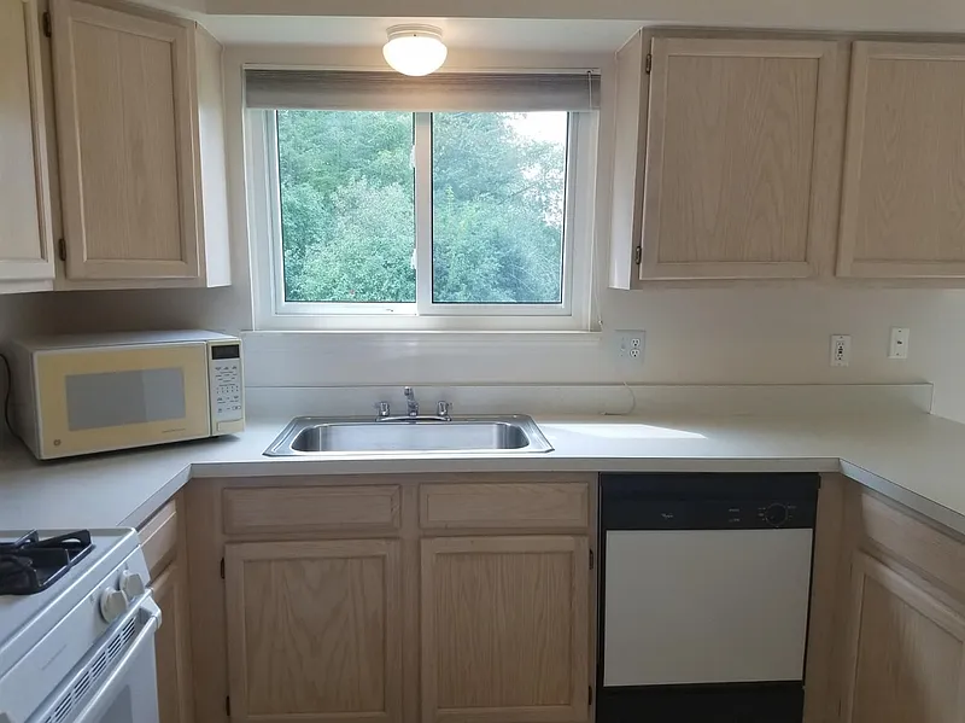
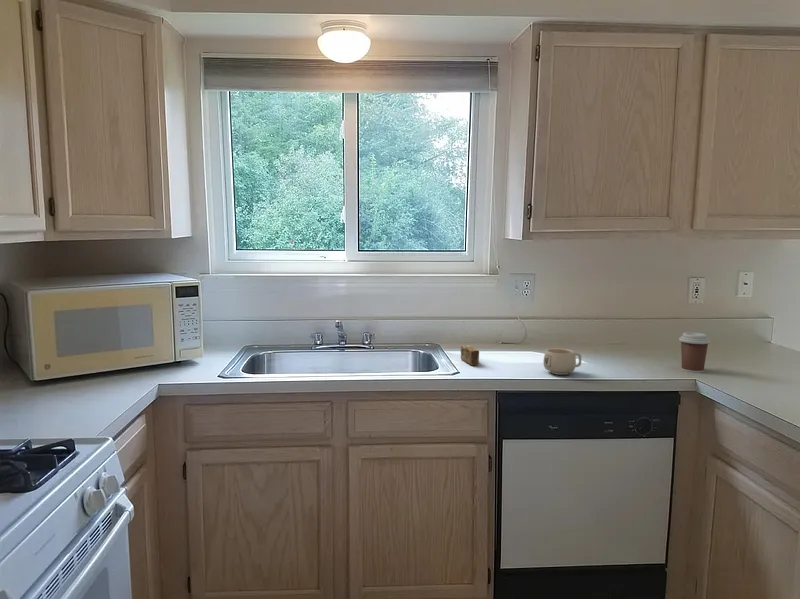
+ soap bar (469, 354)
+ mug (562, 361)
+ coffee cup (693, 352)
